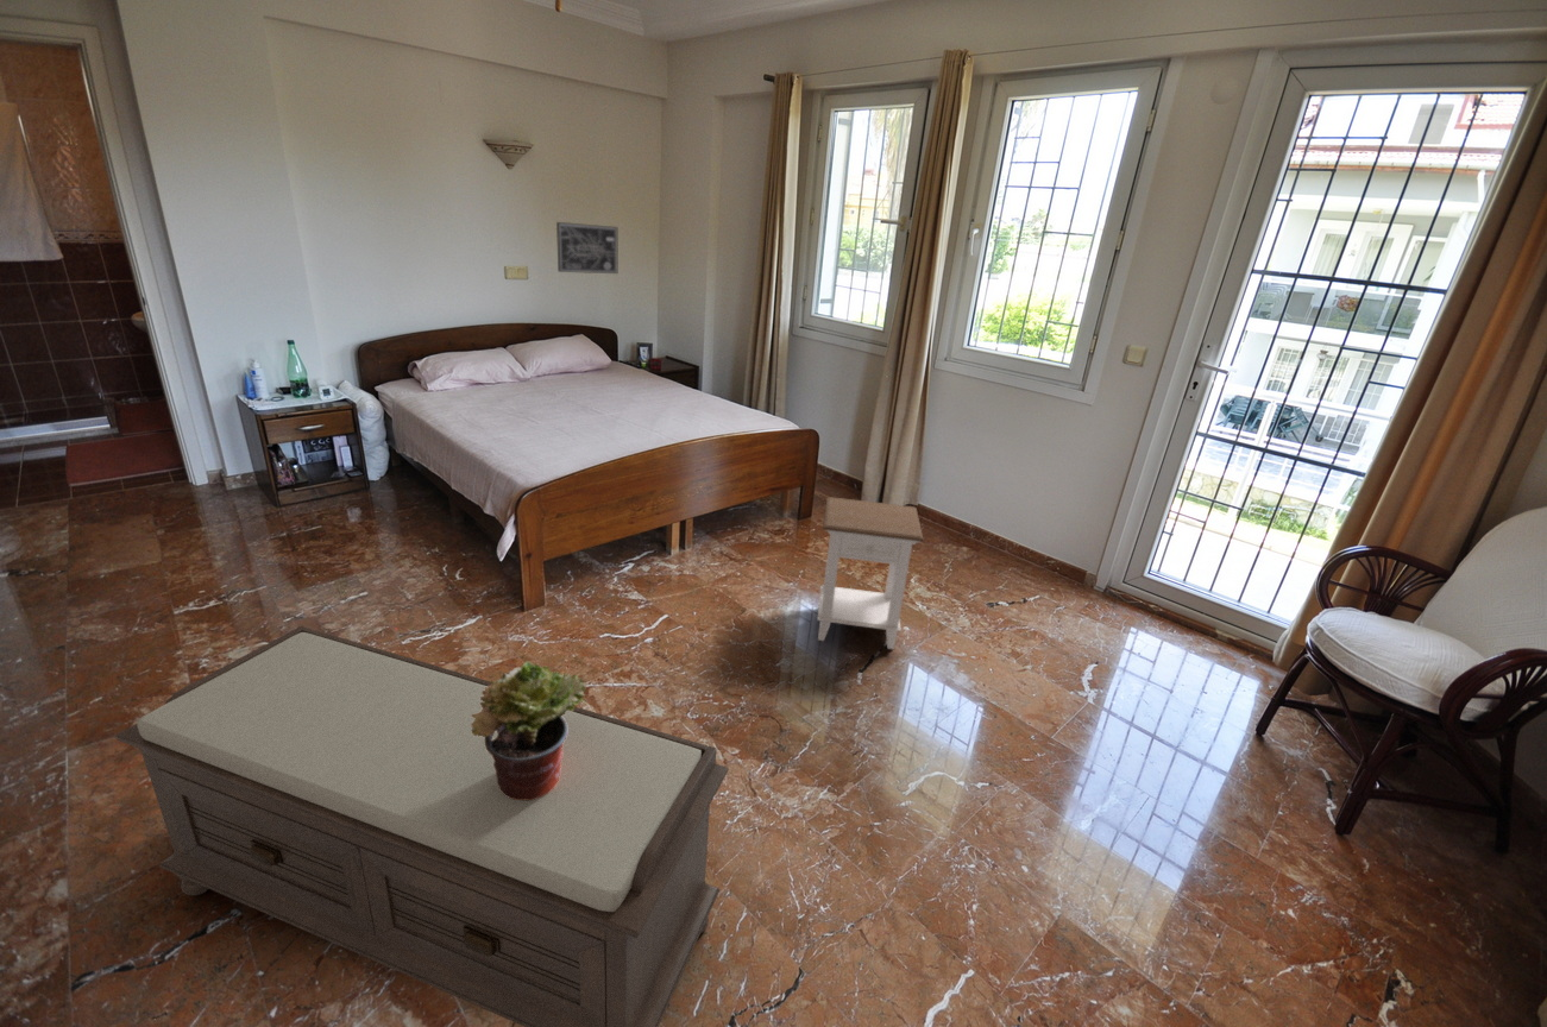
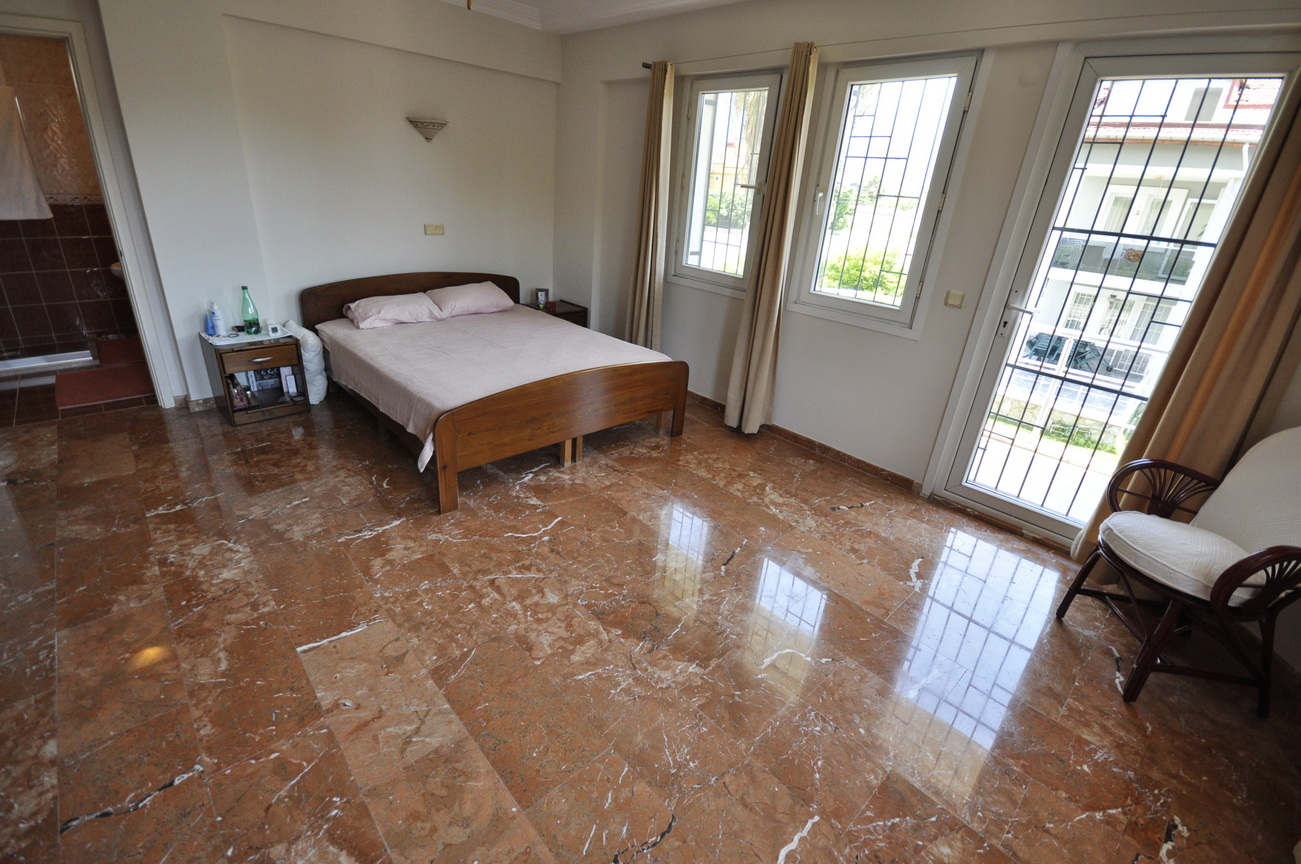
- wall art (587, 248)
- bench (438, 825)
- nightstand (863, 560)
- potted plant (533, 719)
